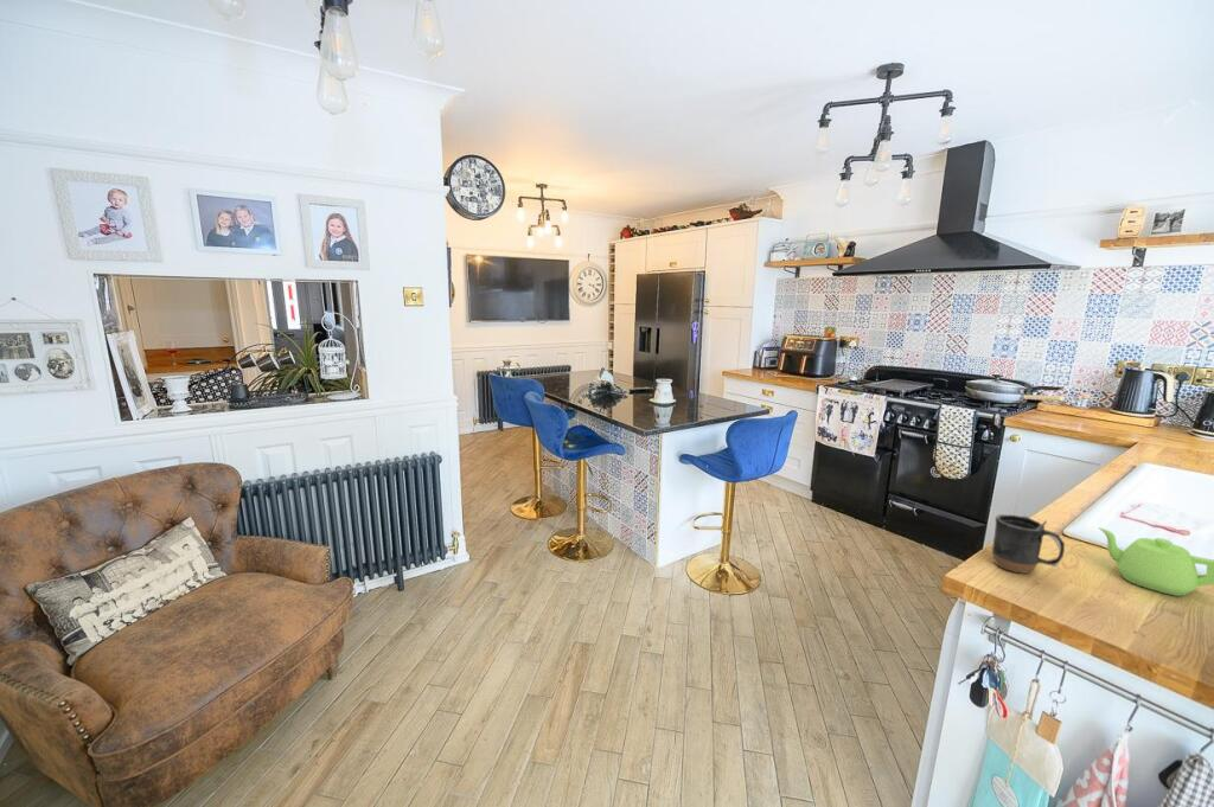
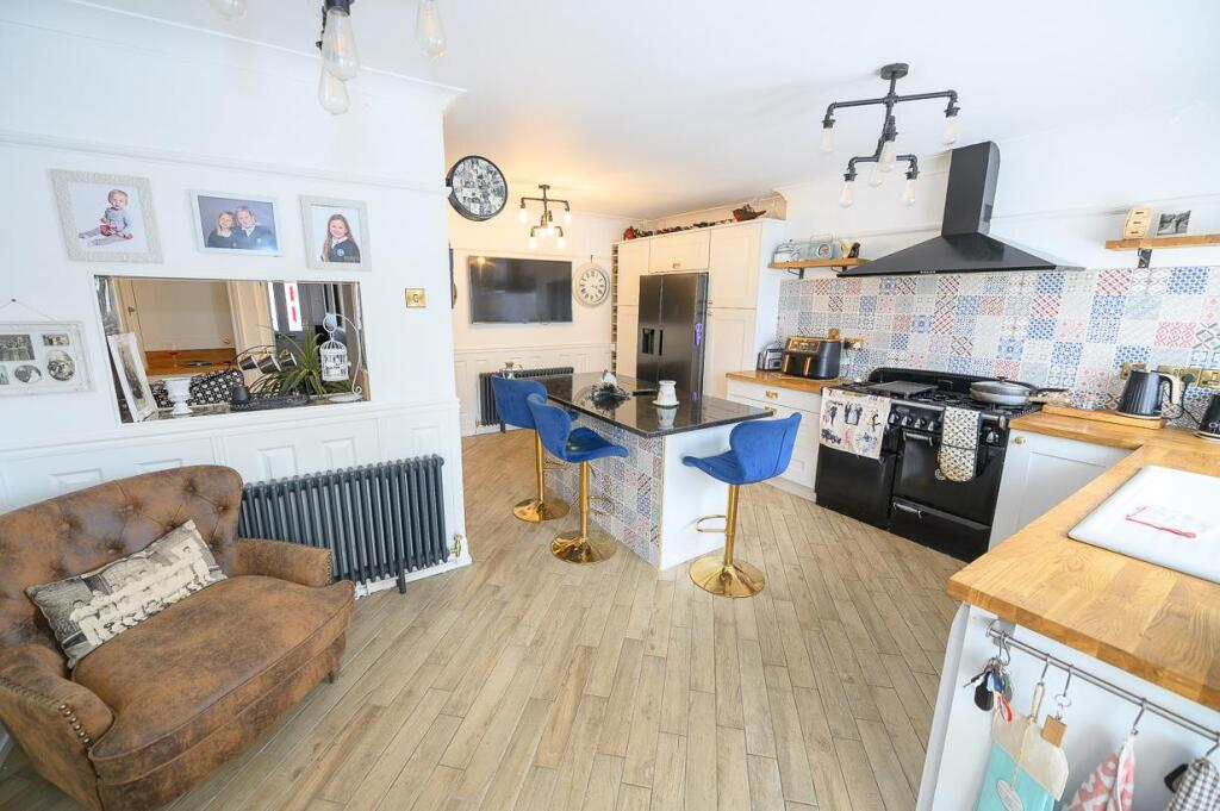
- mug (1025, 544)
- teapot (1152, 559)
